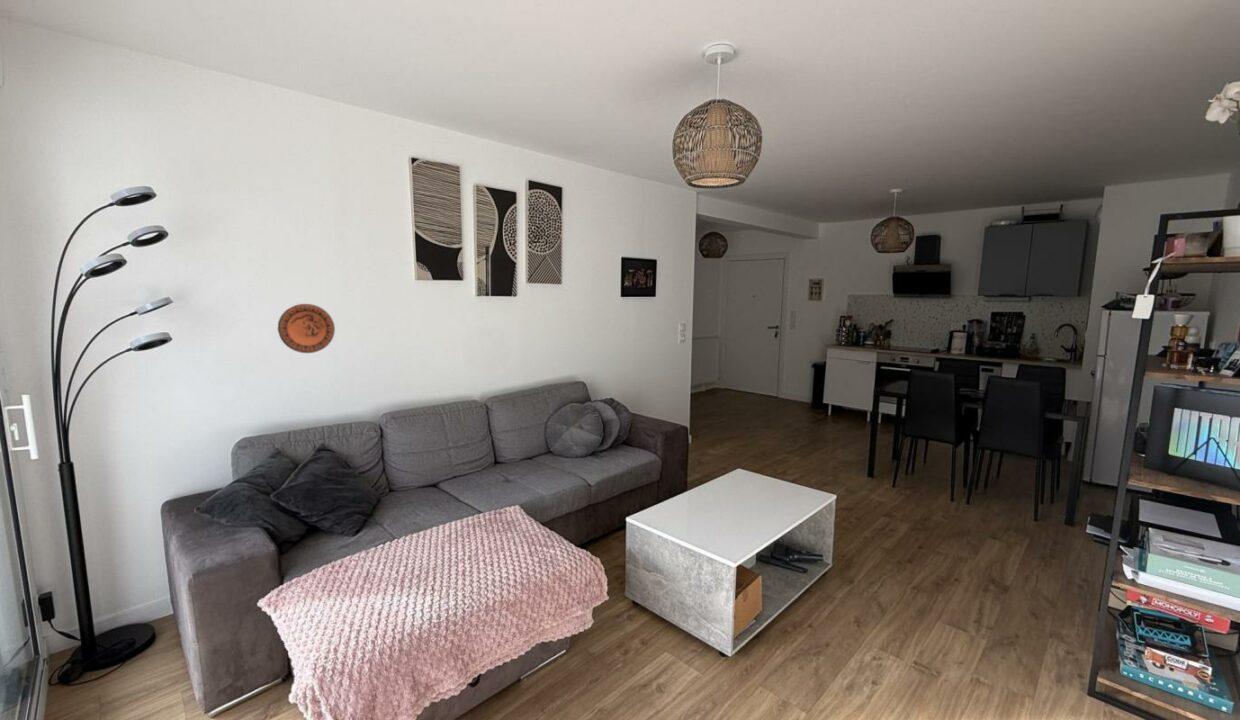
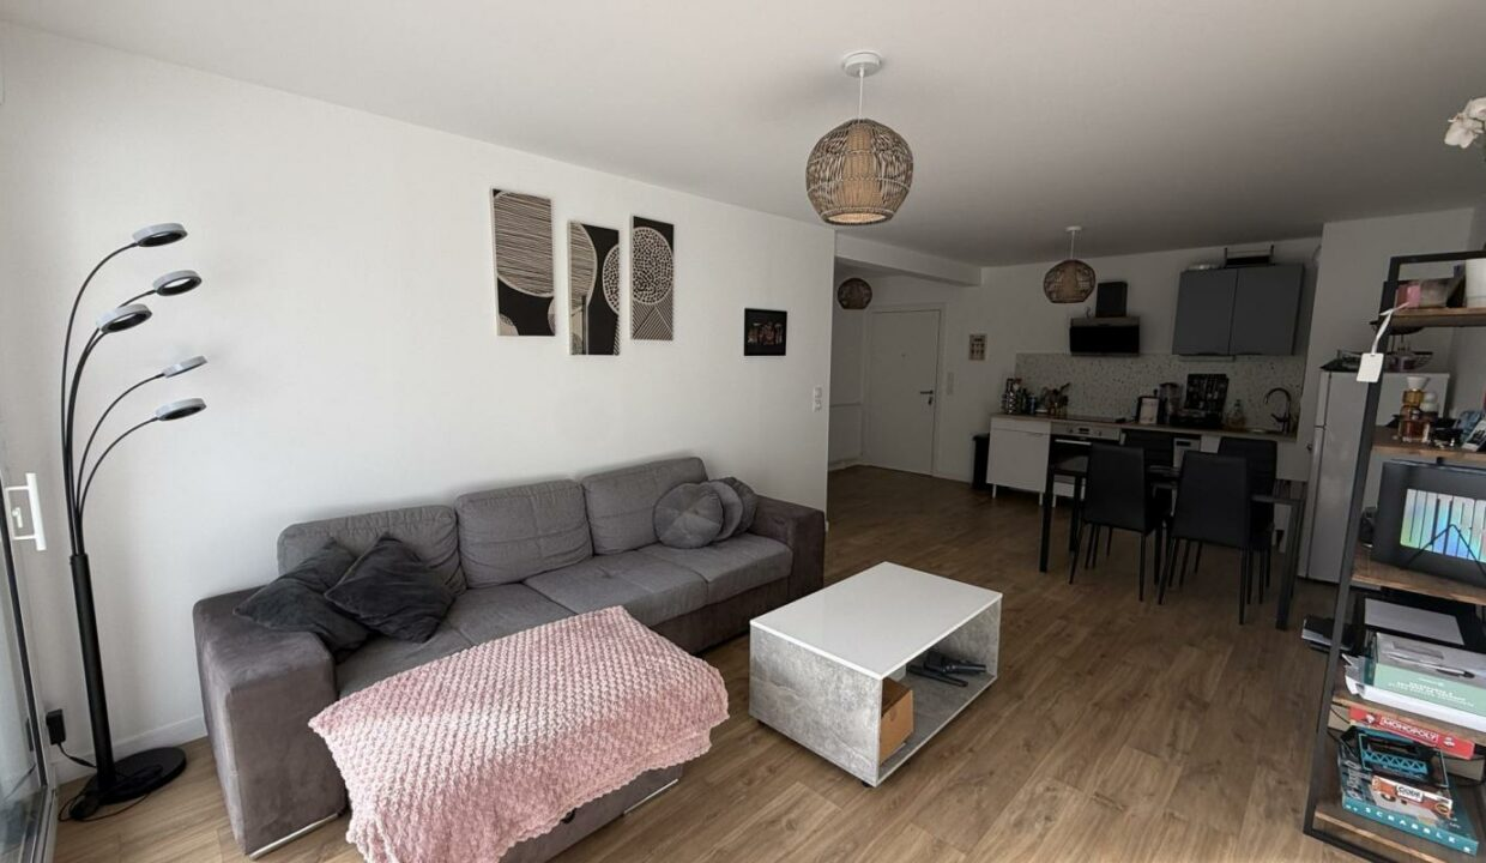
- decorative plate (306, 328)
